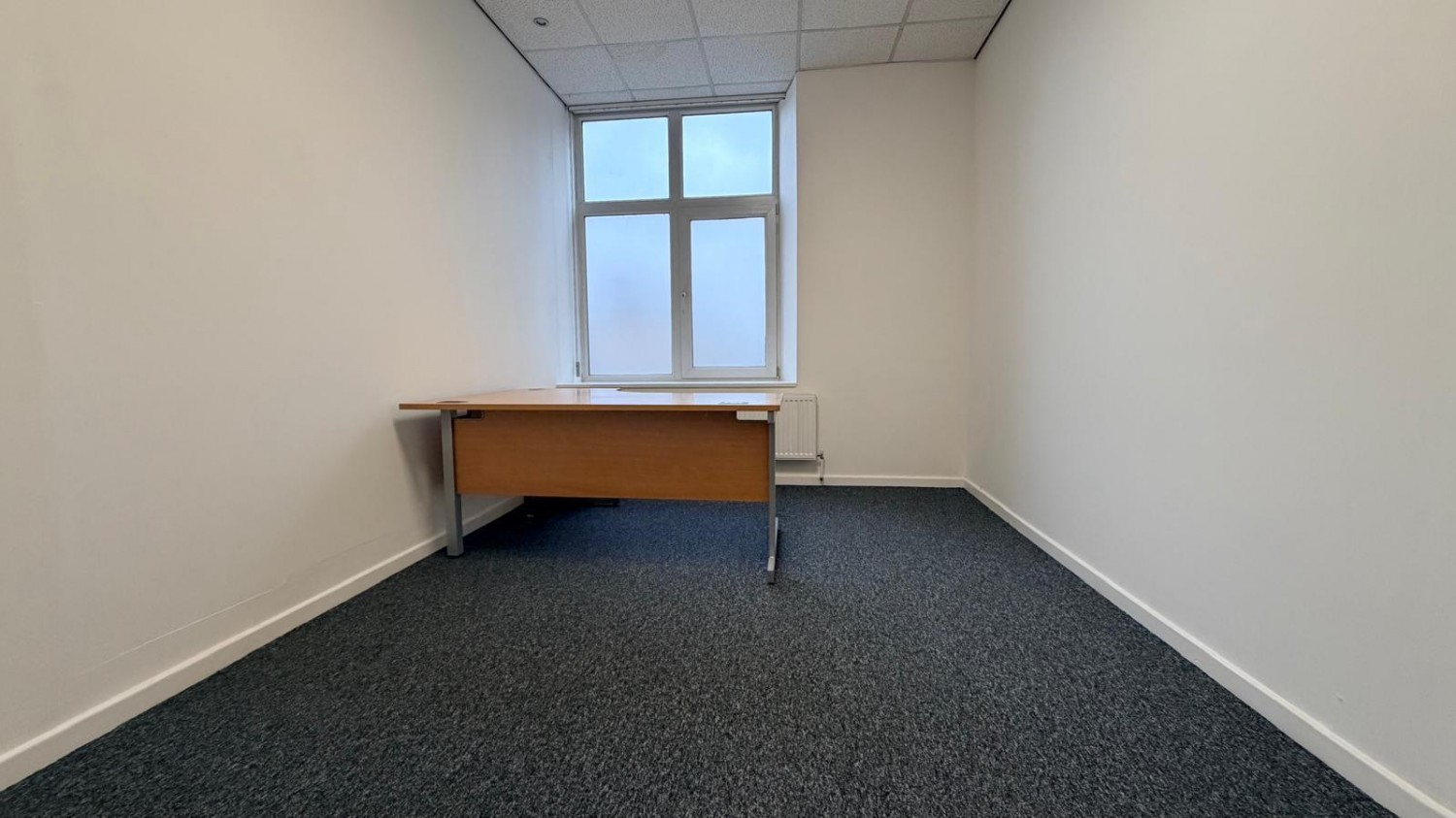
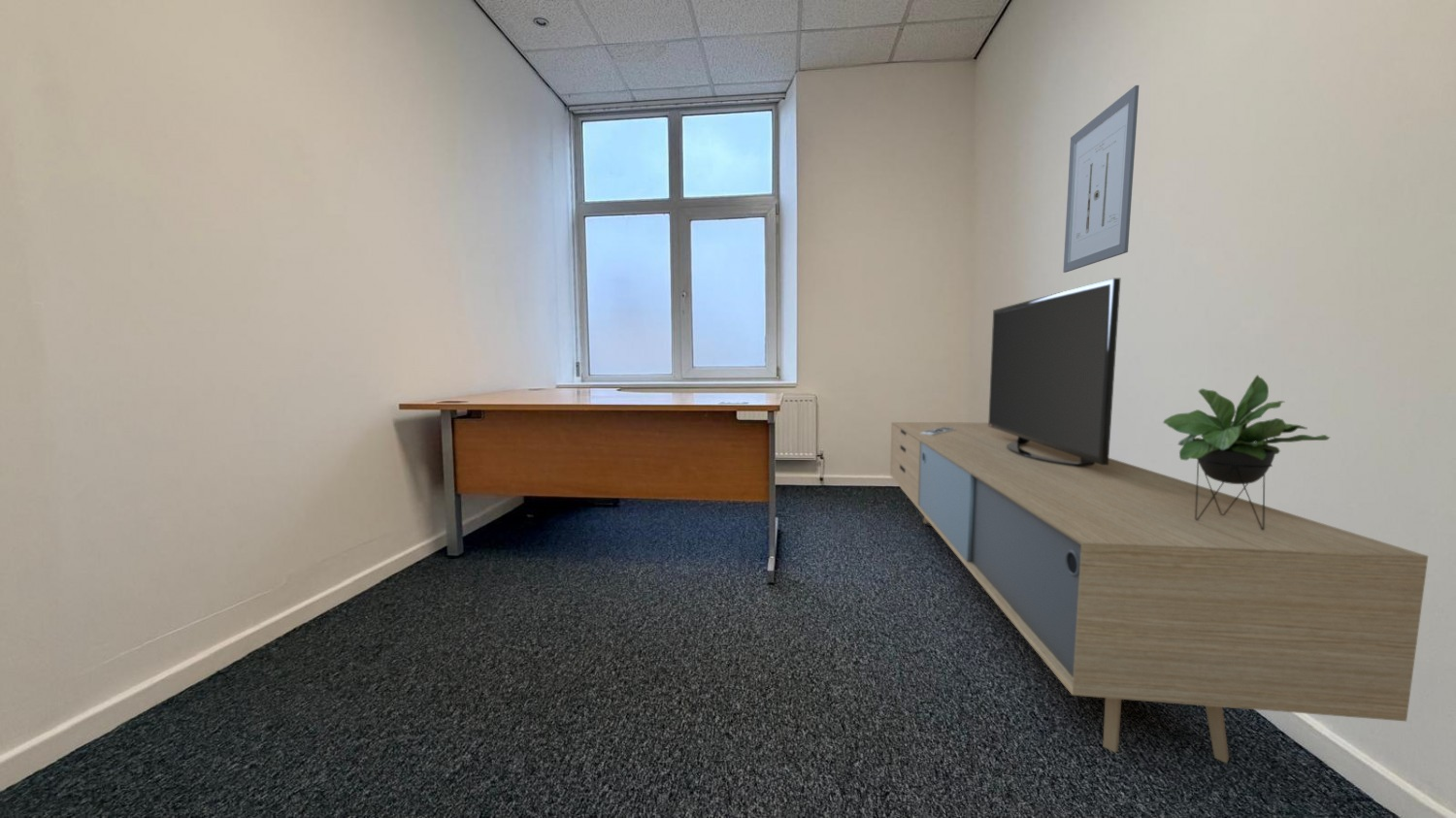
+ wall art (1096, 189)
+ media console (1022, 448)
